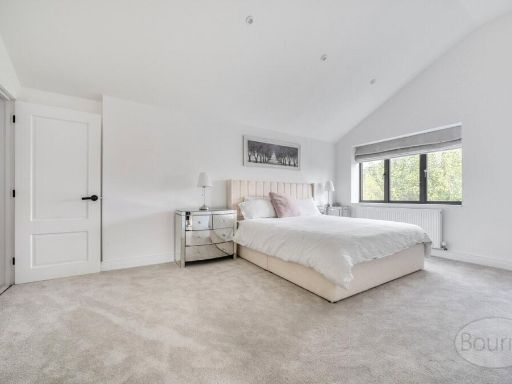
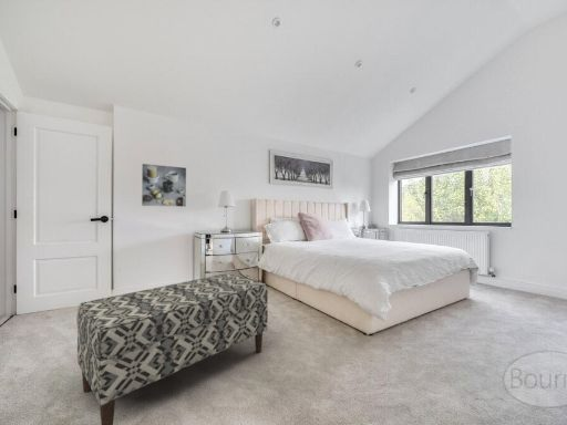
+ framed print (164, 186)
+ bench (184, 330)
